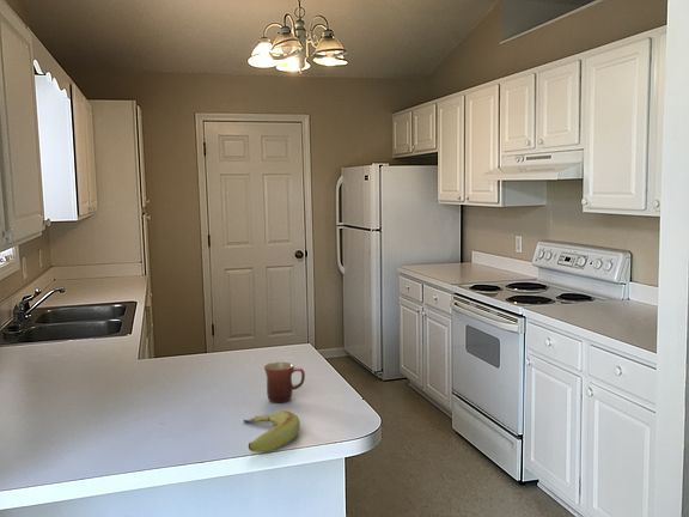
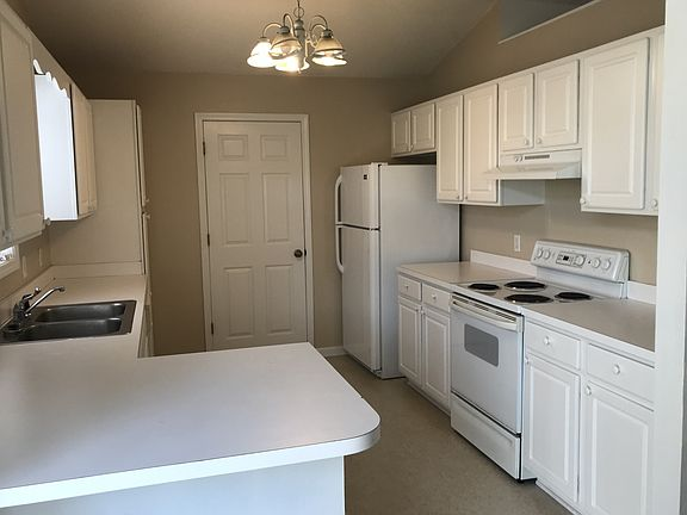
- mug (285, 382)
- banana (264, 420)
